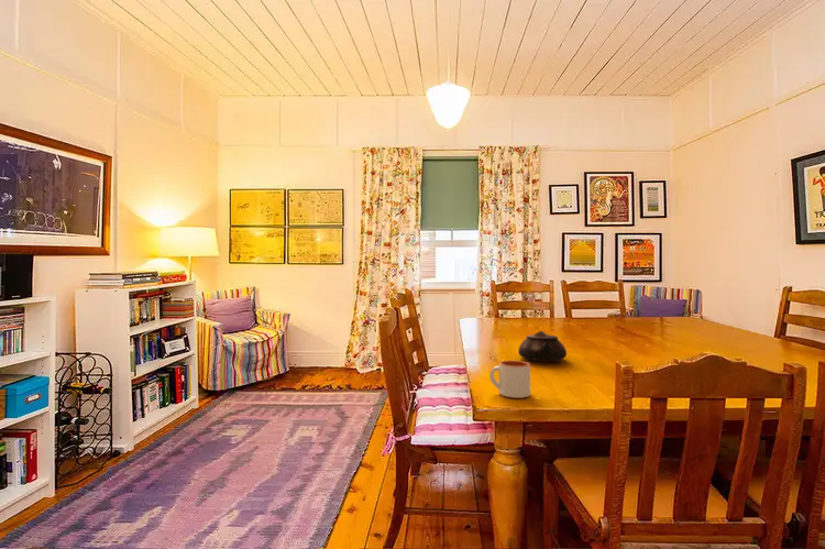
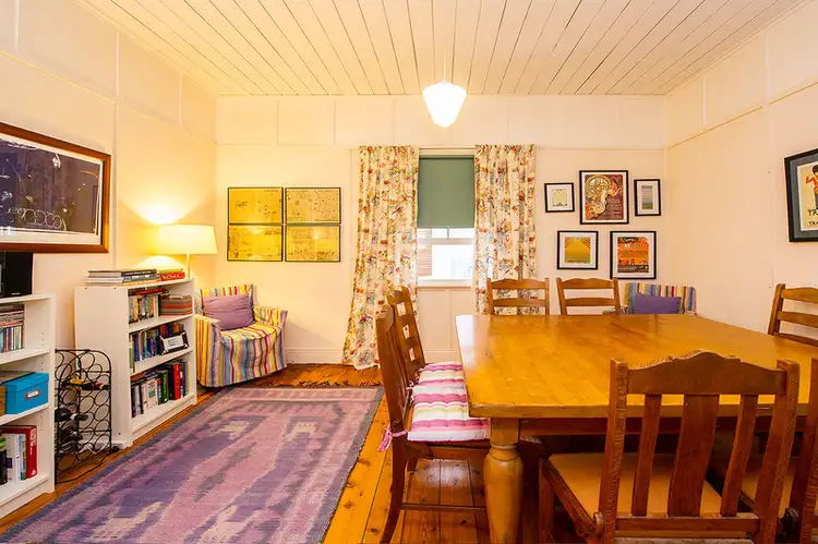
- teapot (542, 344)
- mug (509, 377)
